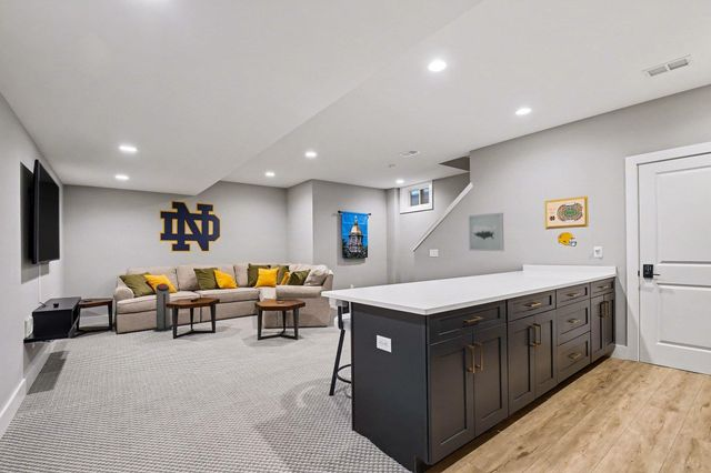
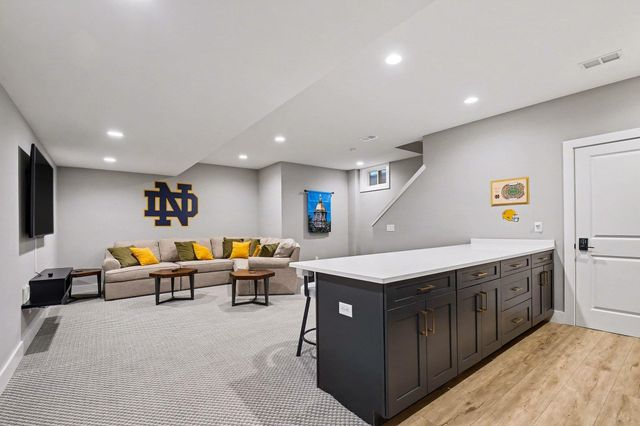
- air purifier (162, 306)
- wall art (484, 232)
